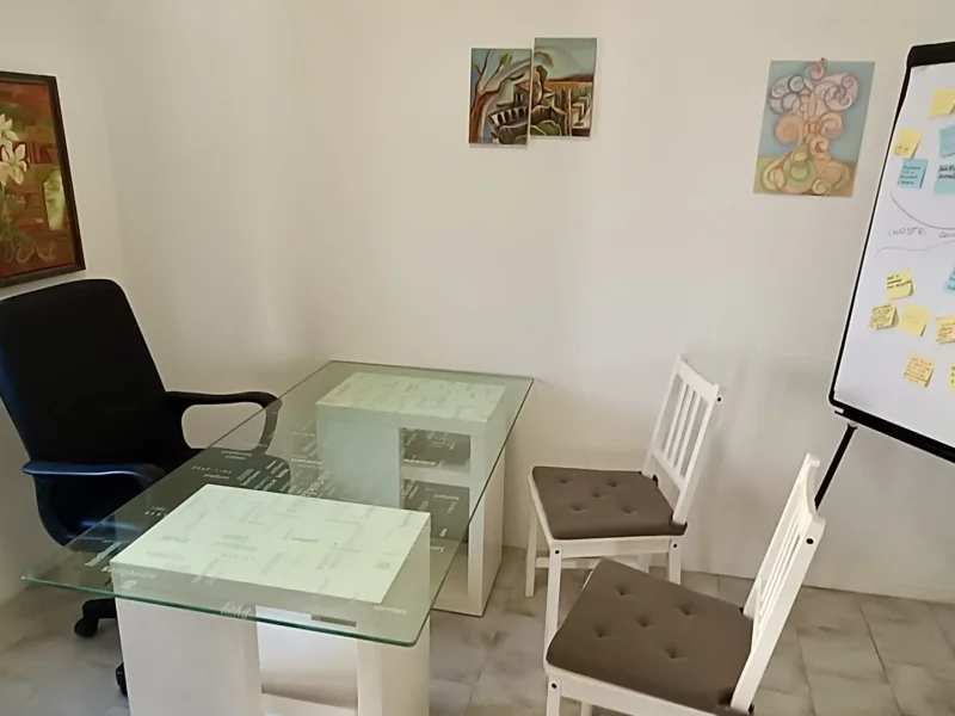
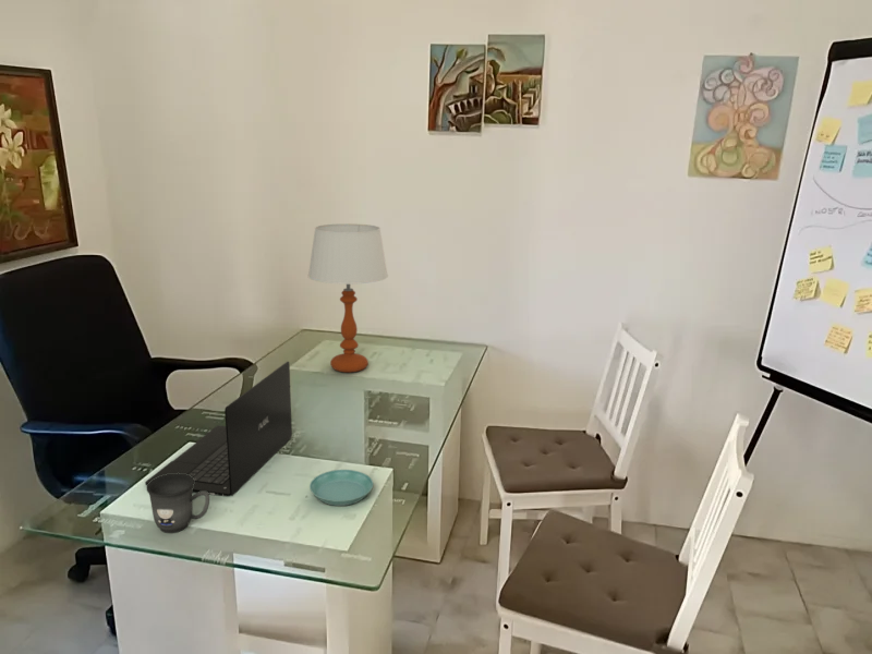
+ mug (180, 505)
+ laptop (226, 420)
+ table lamp (348, 299)
+ saucer (341, 488)
